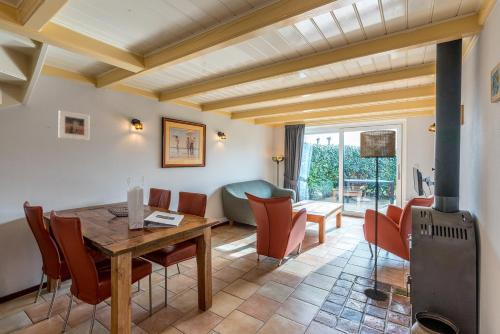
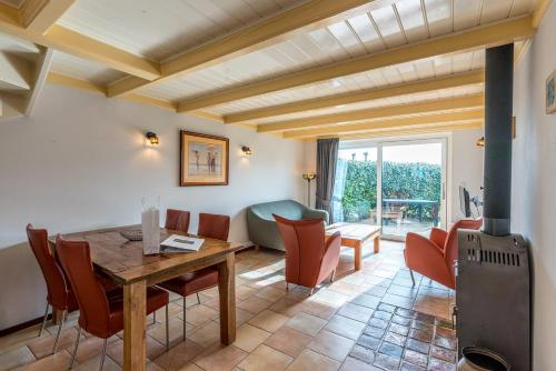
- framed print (74, 126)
- floor lamp (376, 213)
